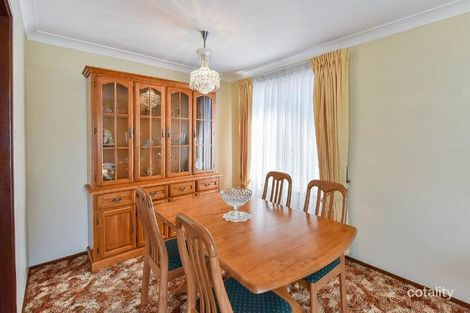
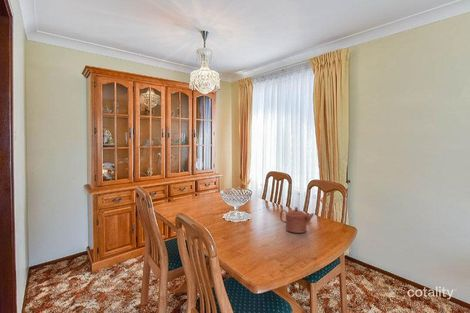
+ teapot (296, 218)
